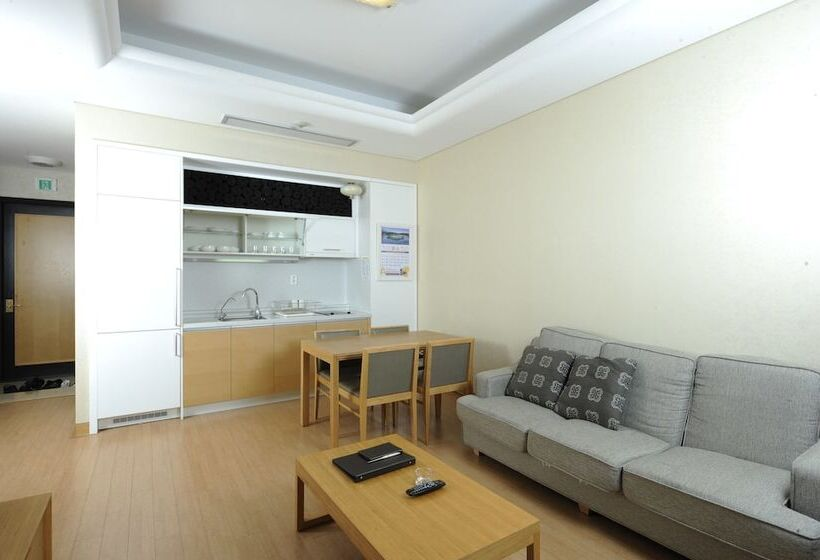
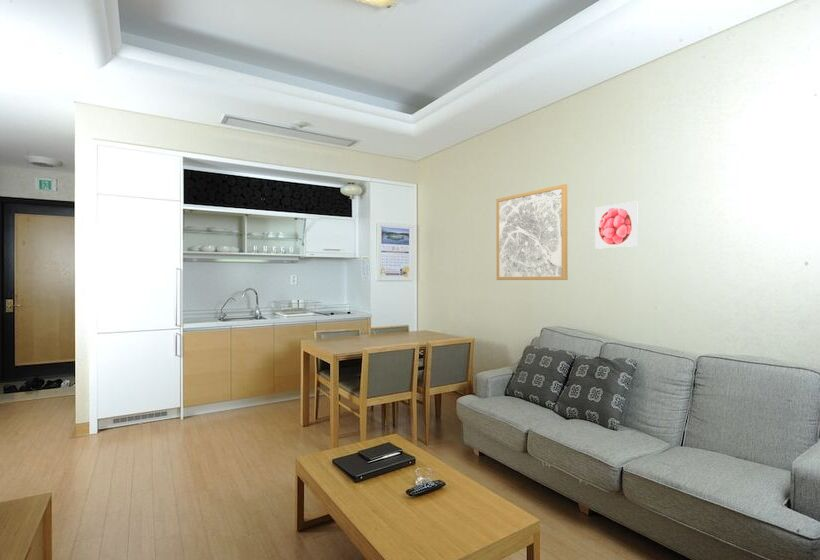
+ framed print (615, 226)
+ wall art (529, 236)
